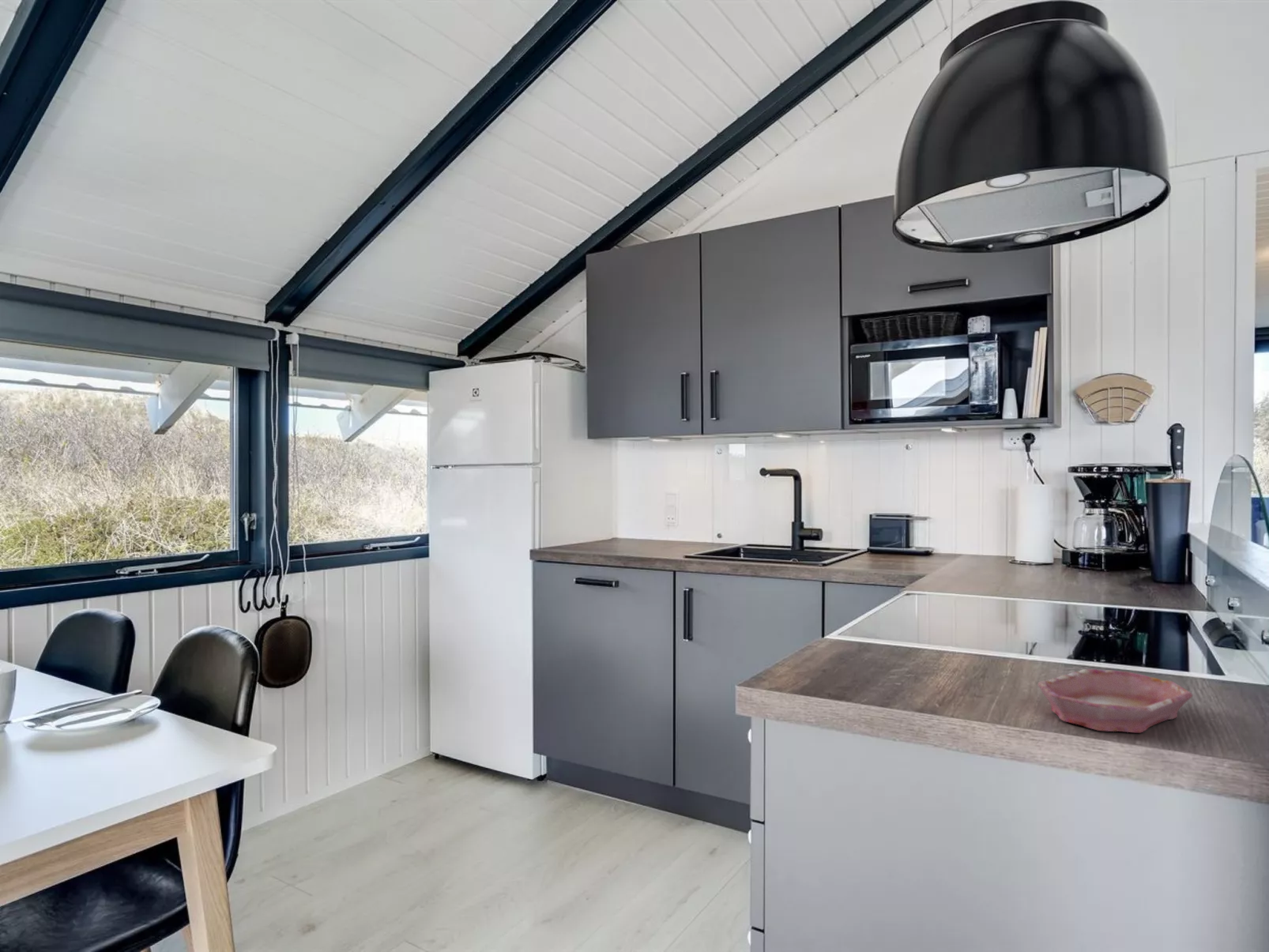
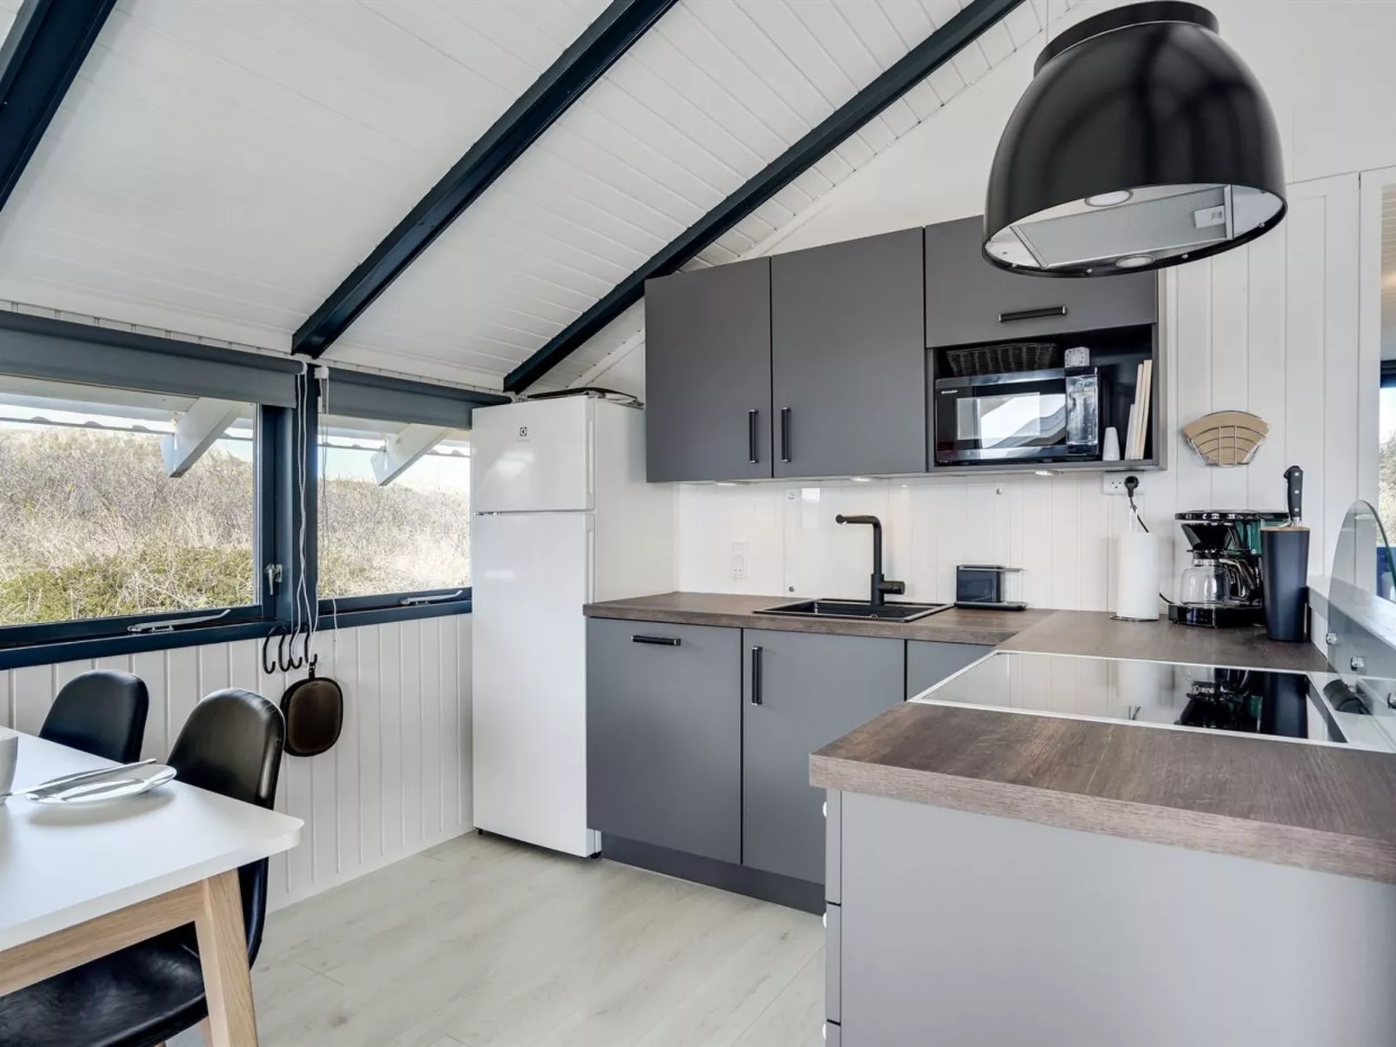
- bowl (1113, 699)
